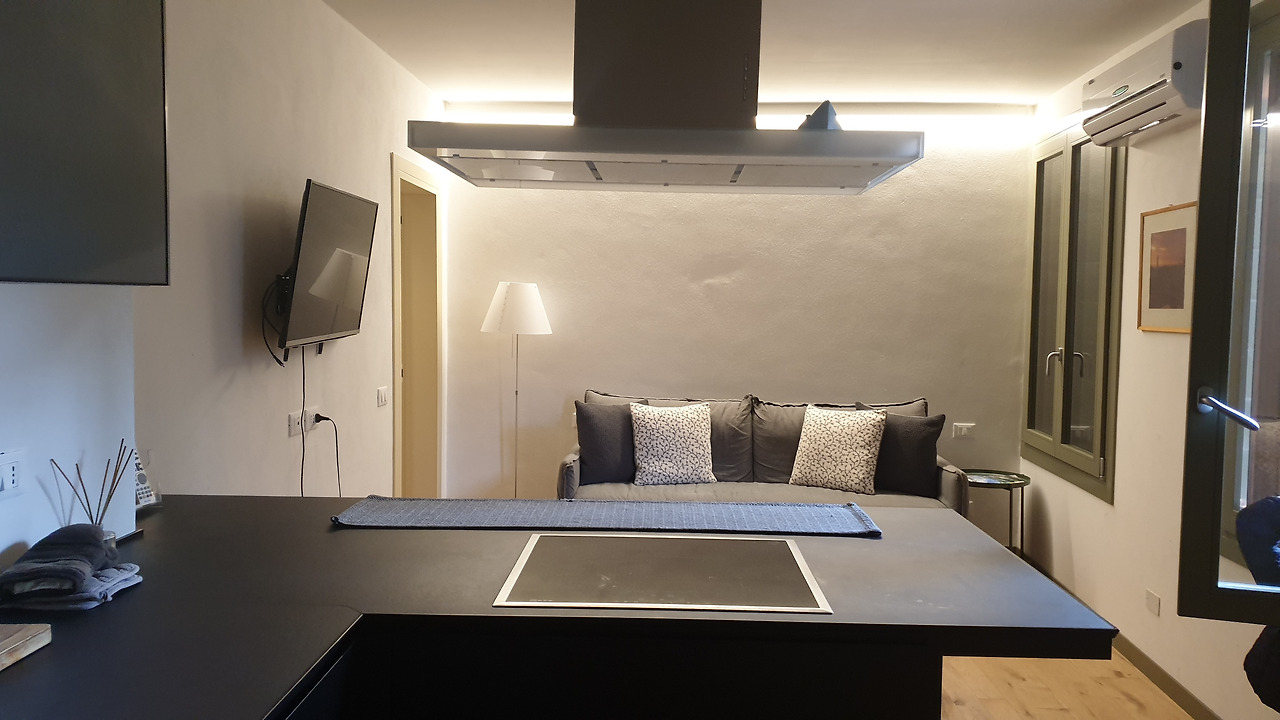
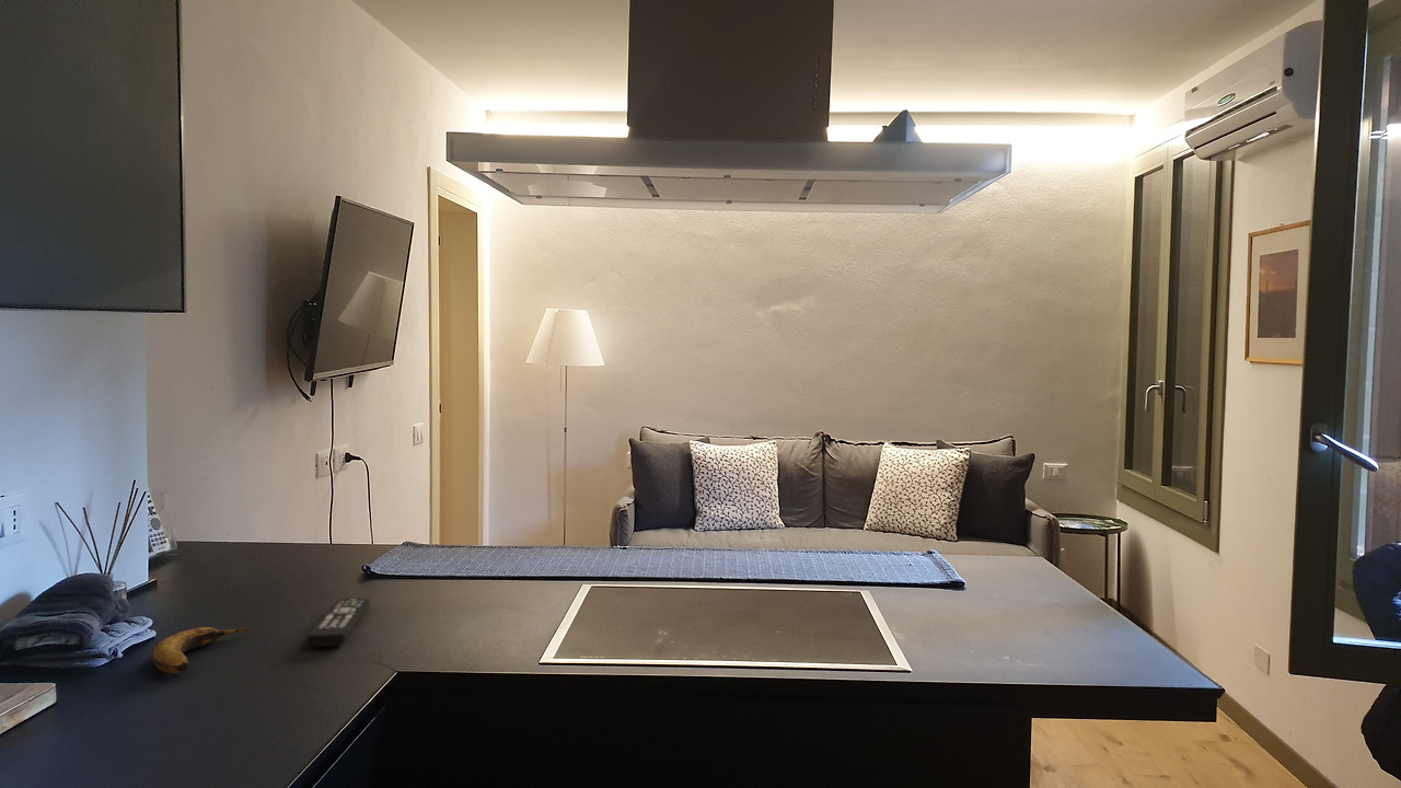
+ remote control (340, 619)
+ banana (193, 647)
